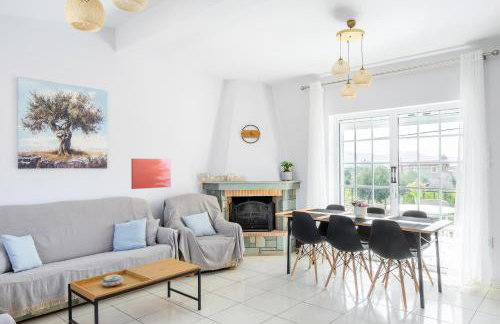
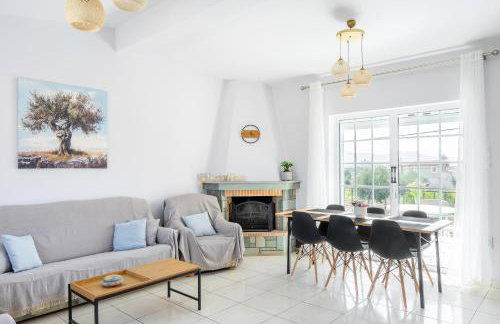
- wall art (151, 173)
